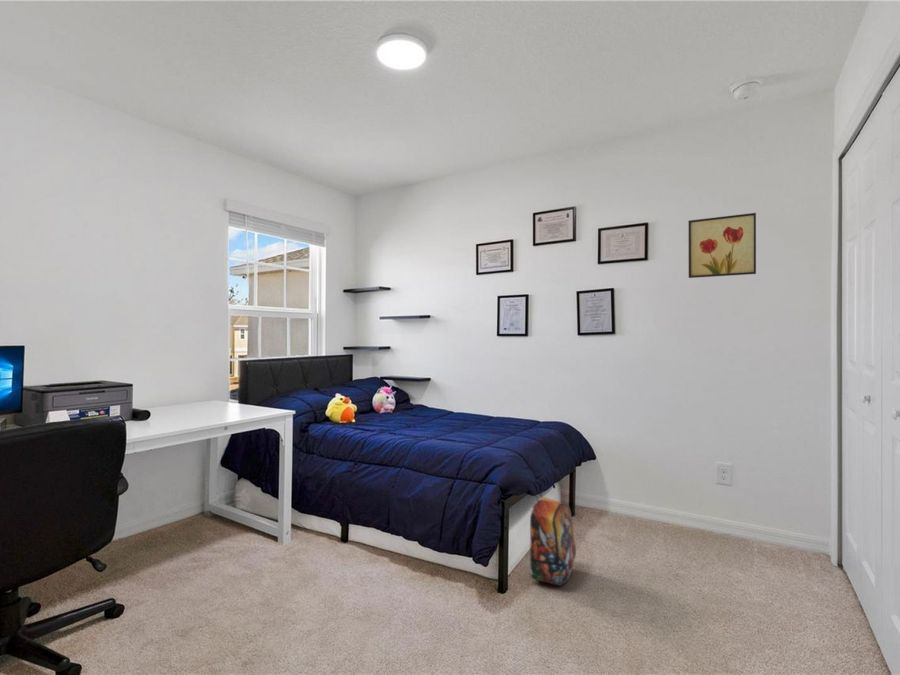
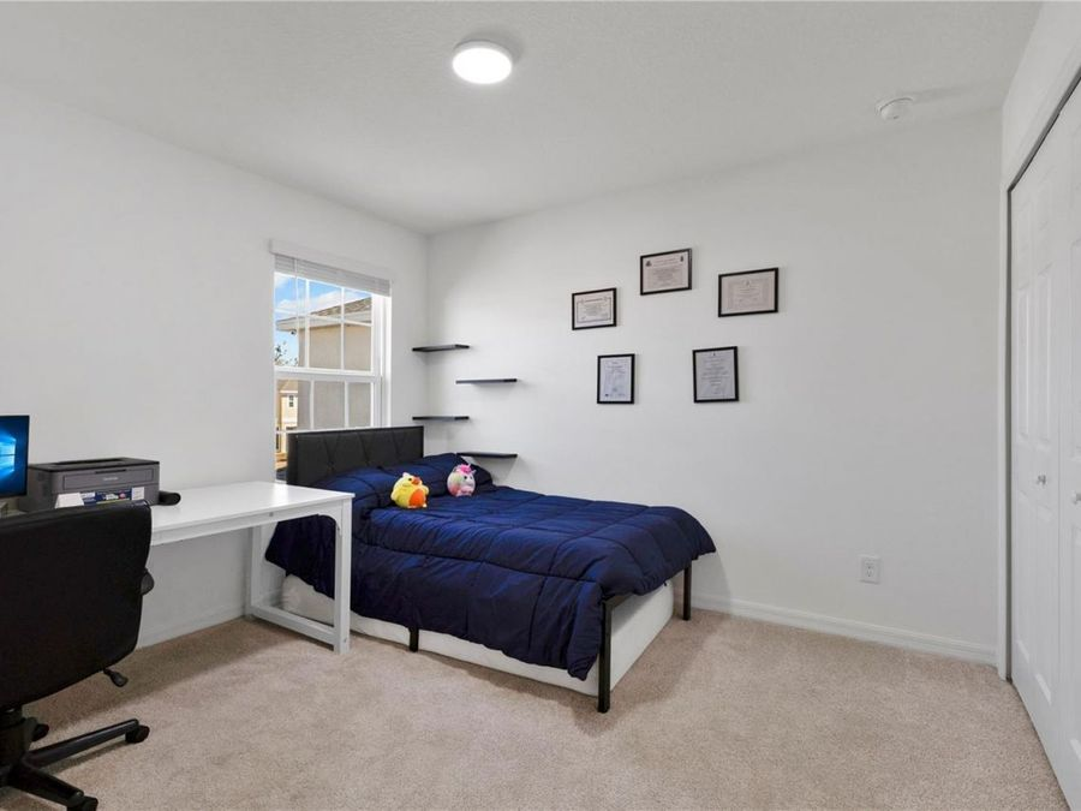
- backpack (550, 534)
- wall art (721, 246)
